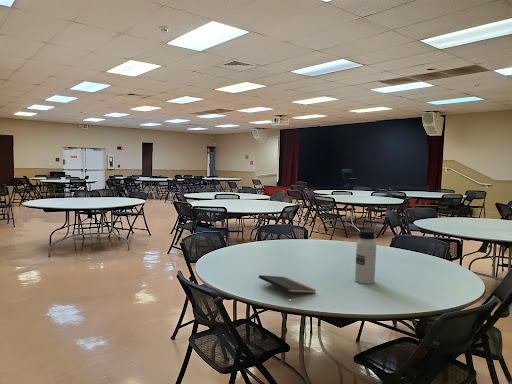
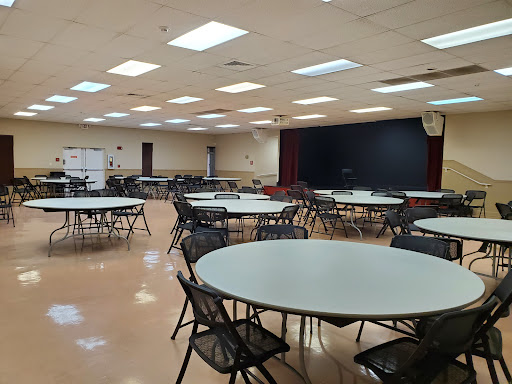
- notepad (286, 283)
- water bottle (365, 256)
